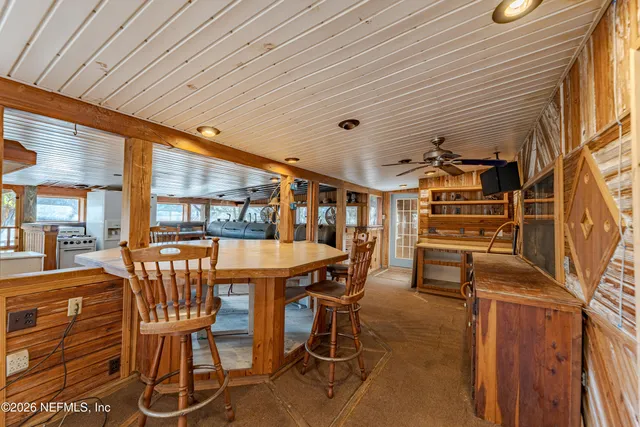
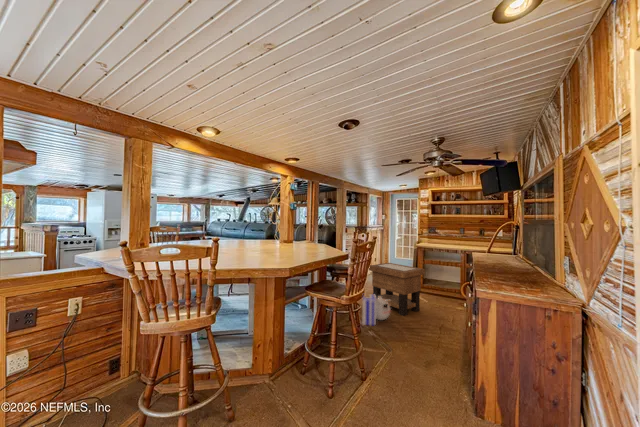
+ side table (396, 287)
+ wastebasket (376, 308)
